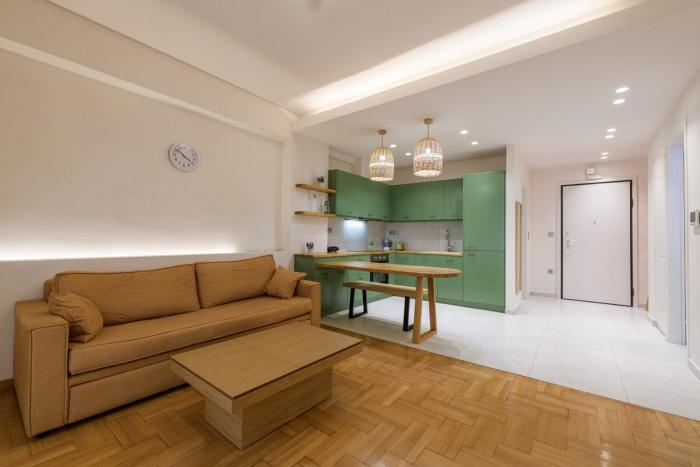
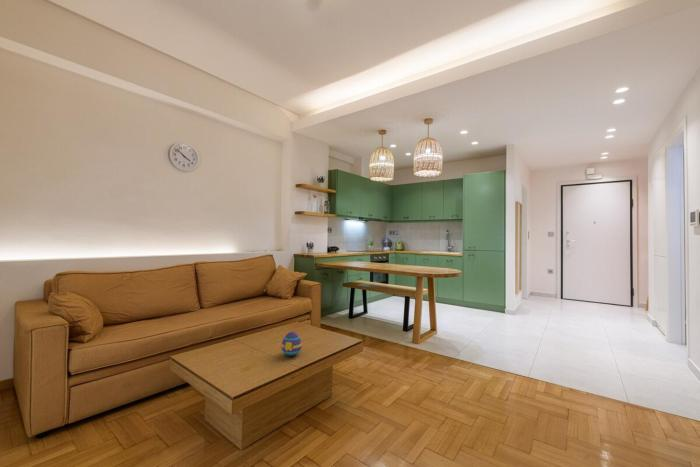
+ decorative egg (291, 343)
